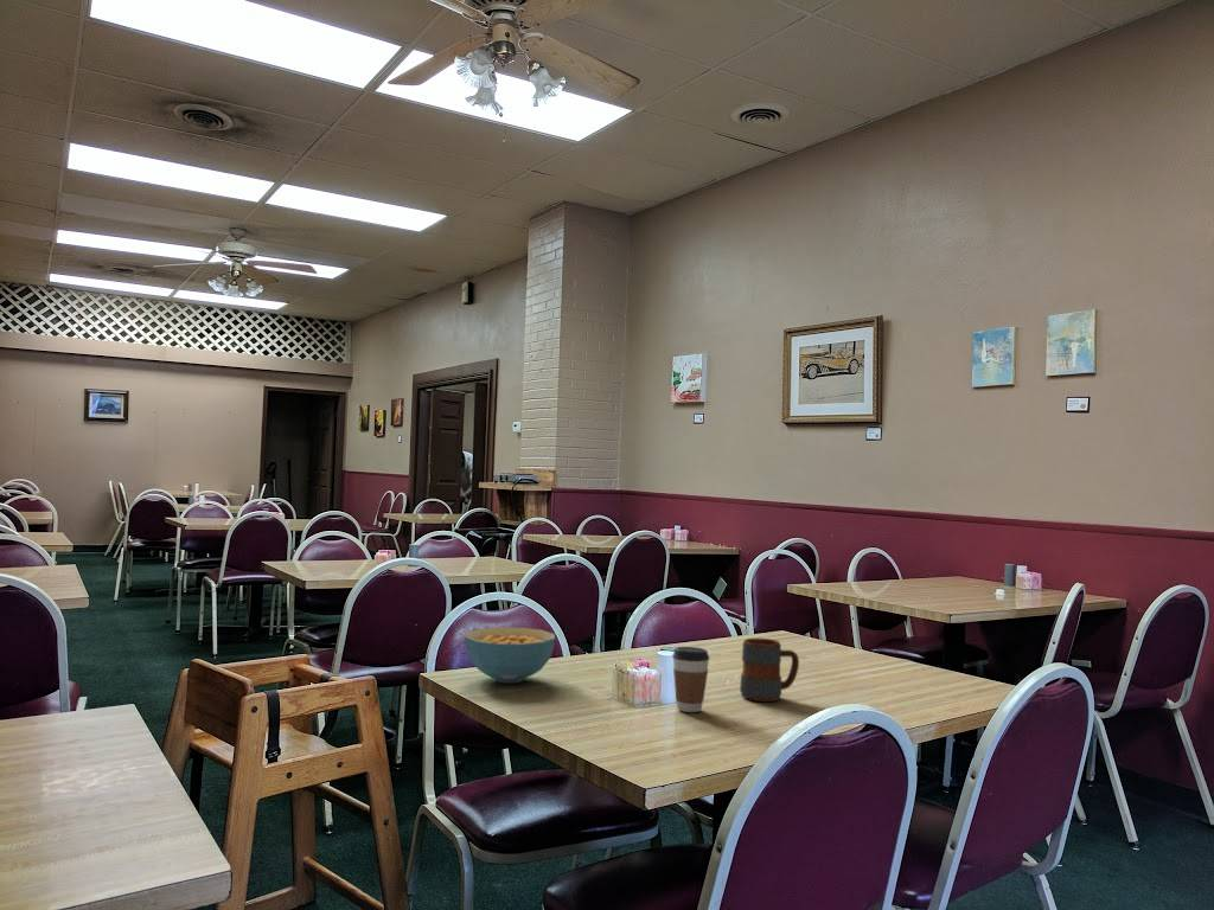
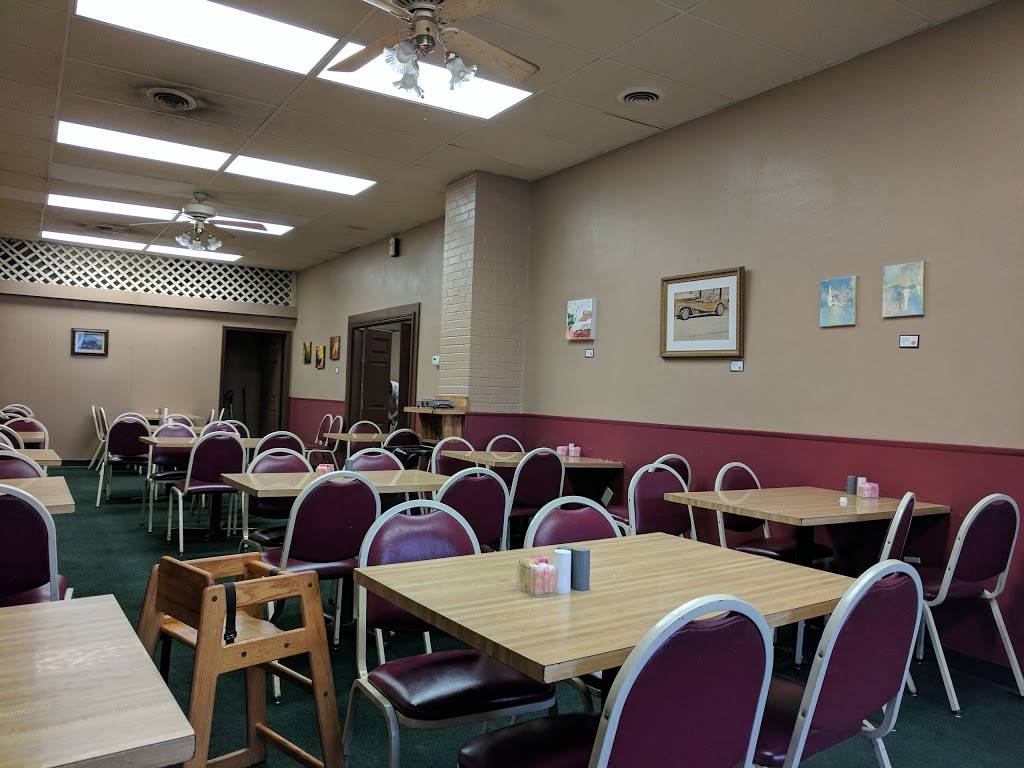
- mug (769, 669)
- coffee cup (690, 679)
- cereal bowl (510, 656)
